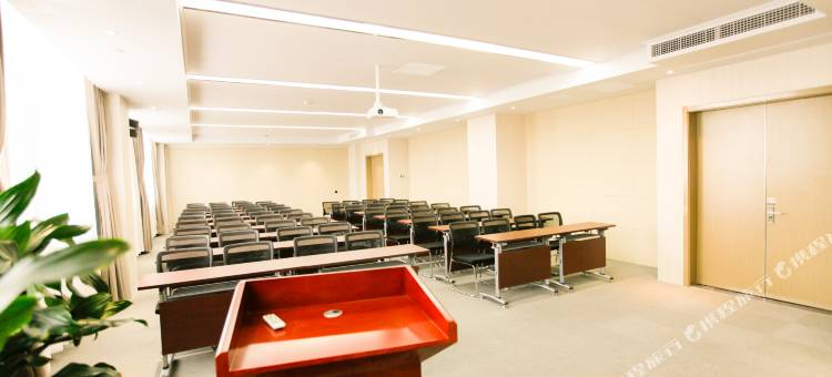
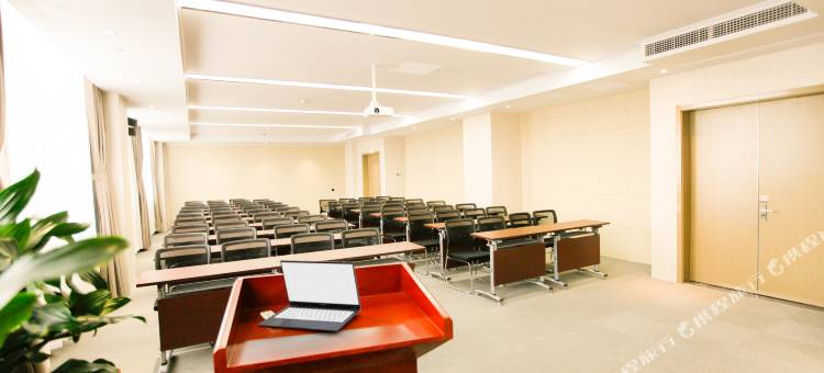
+ laptop (310, 291)
